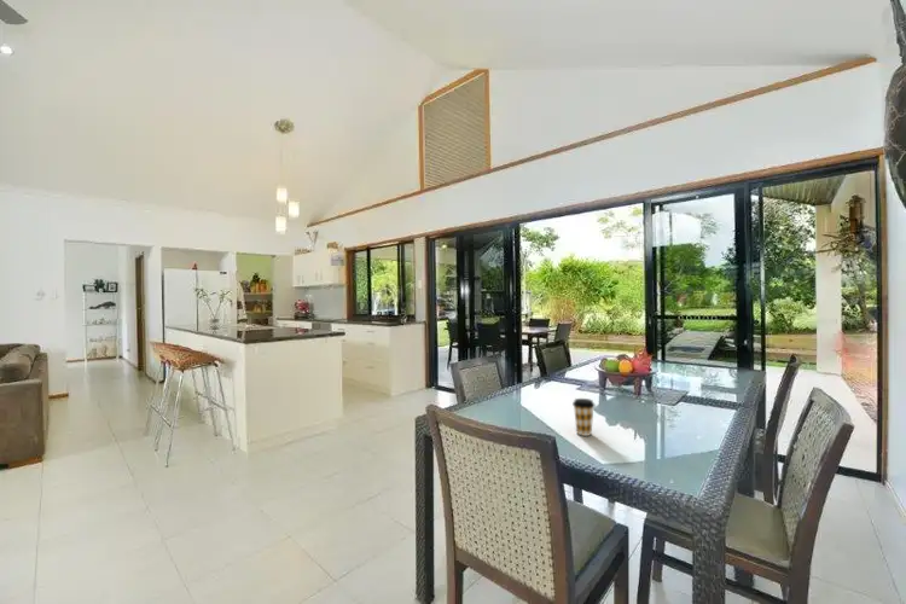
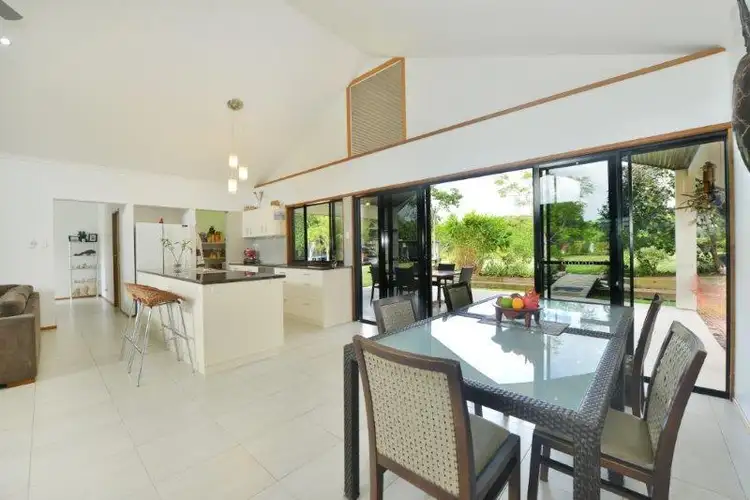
- coffee cup (583, 417)
